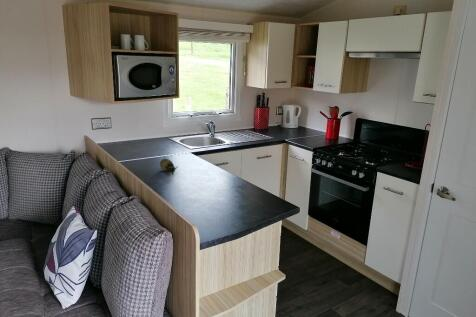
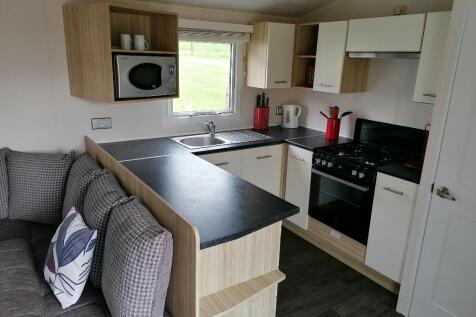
- fruit (168, 166)
